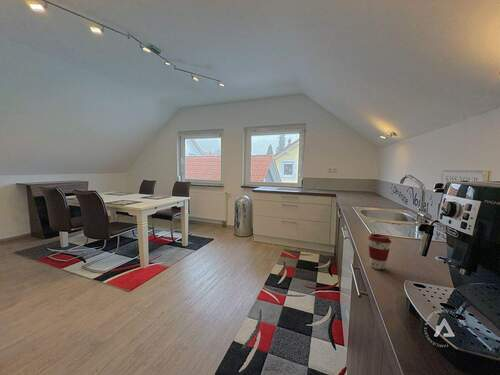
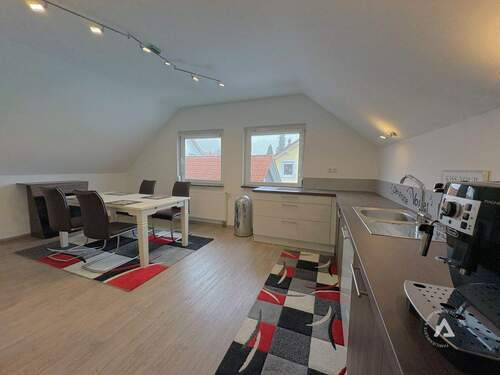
- coffee cup (378, 251)
